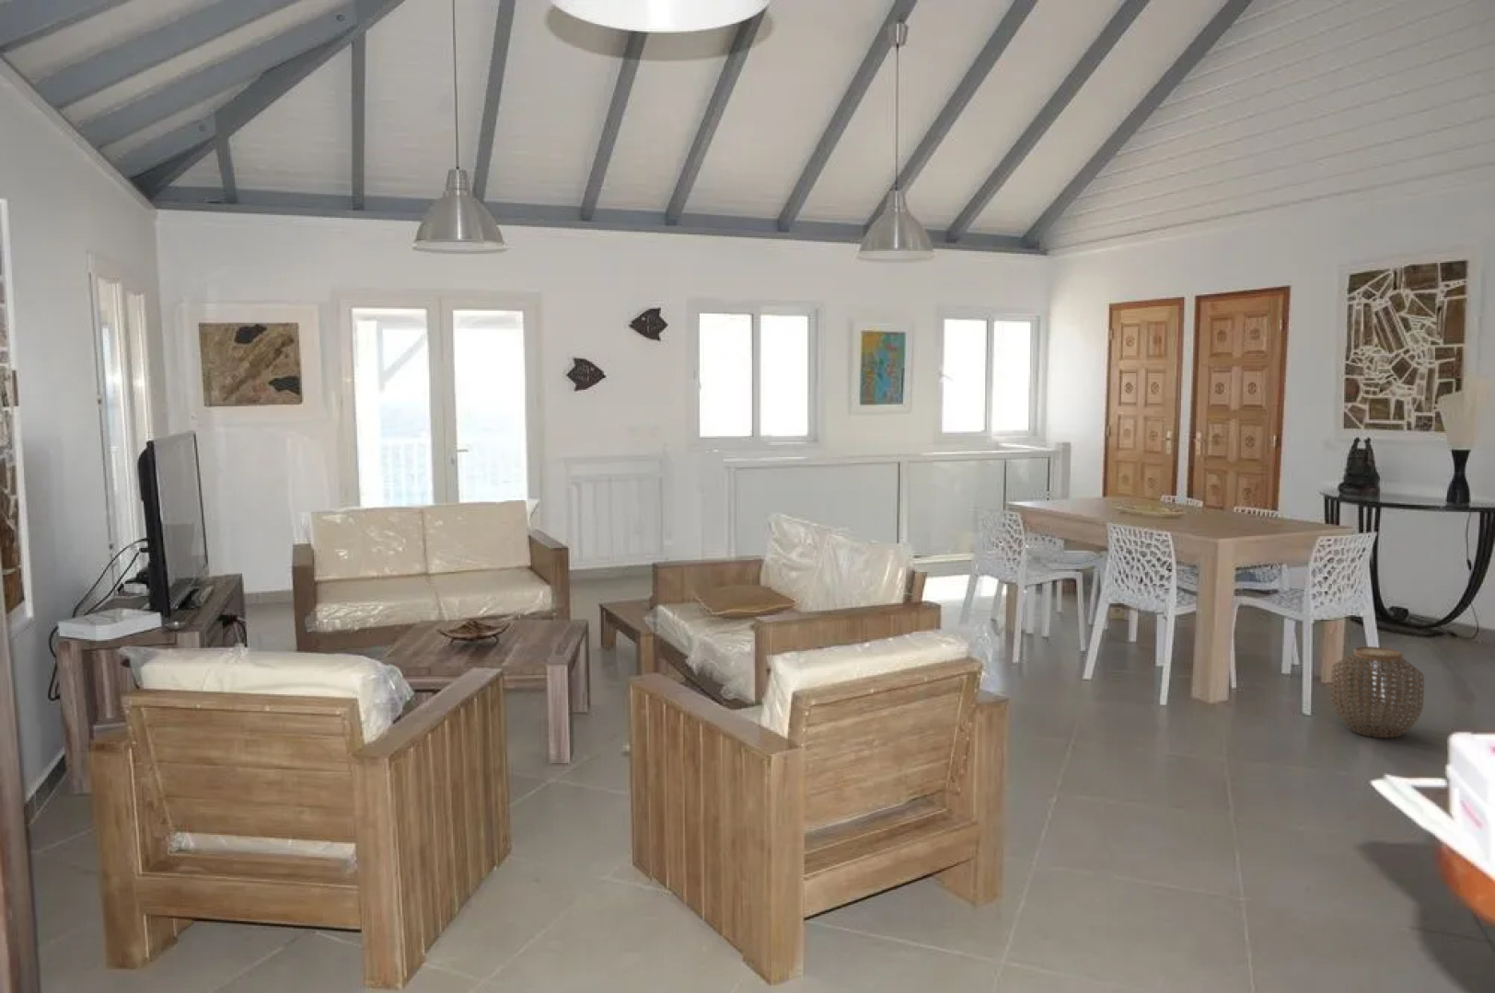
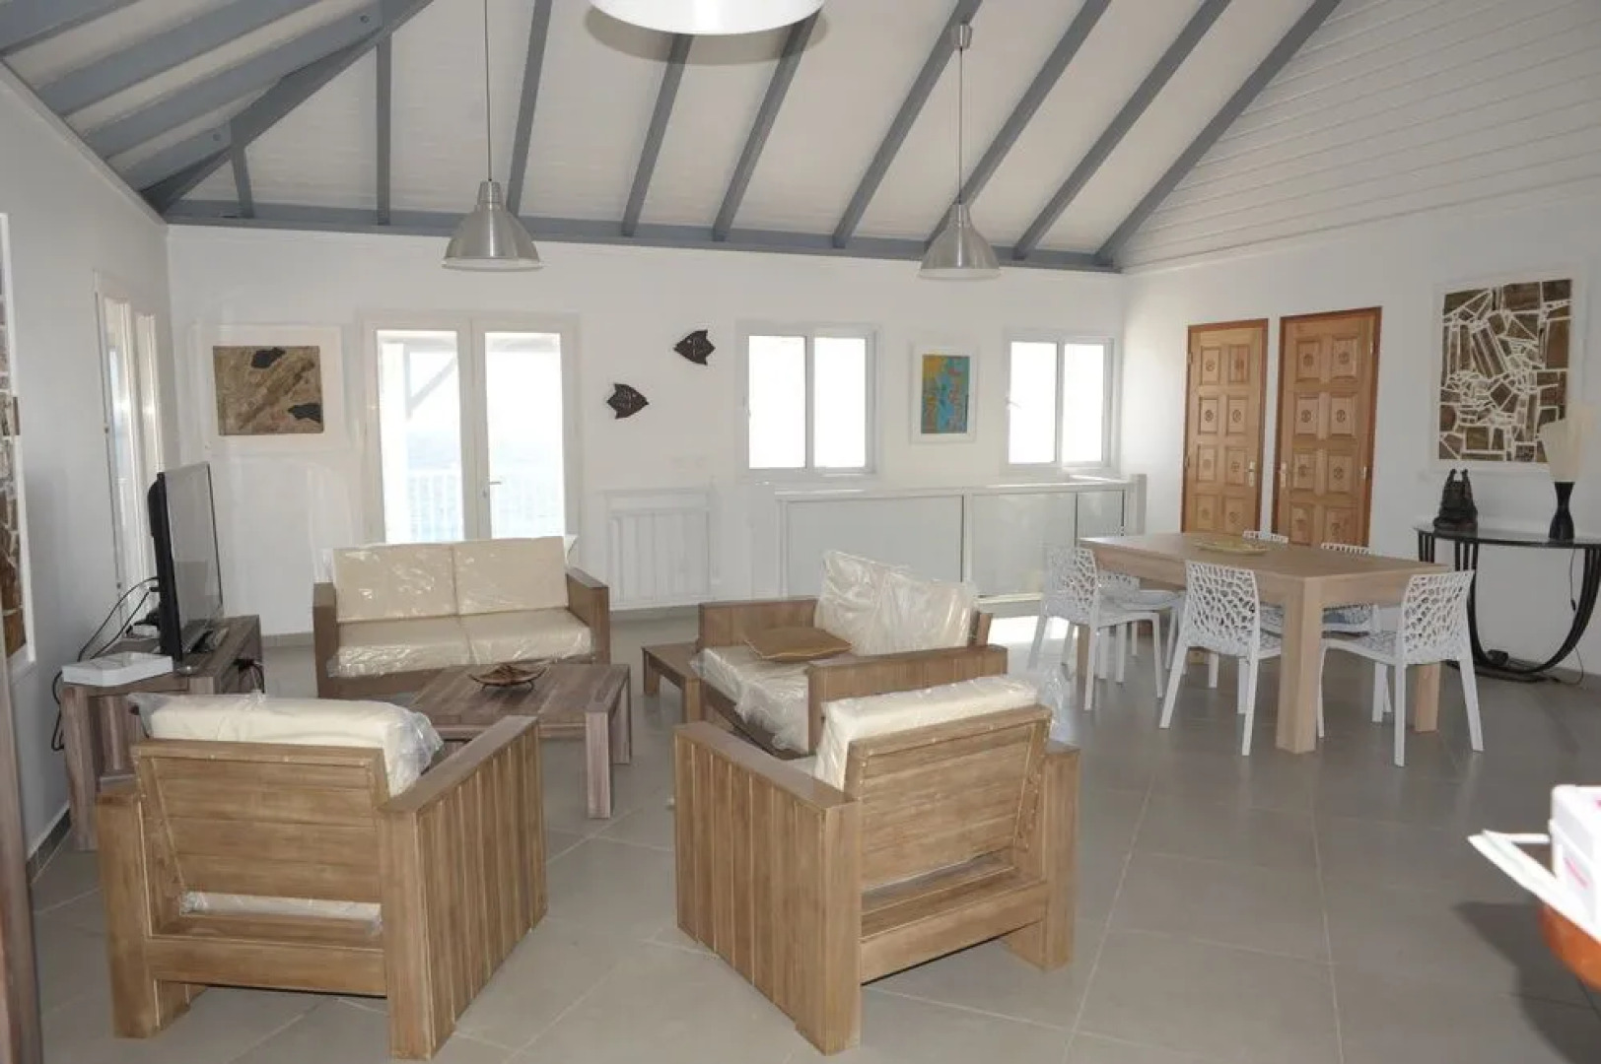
- woven basket (1376, 692)
